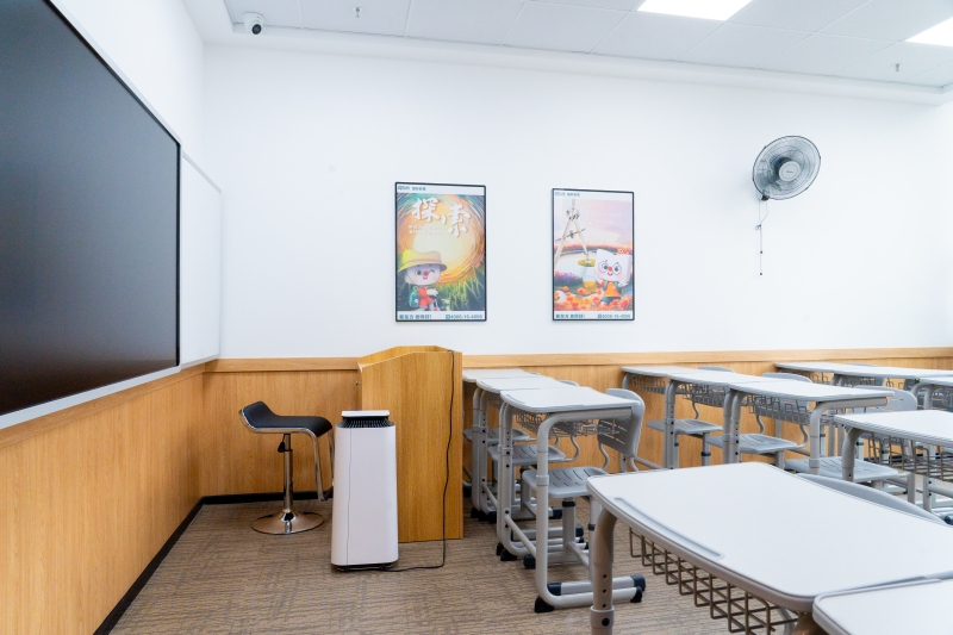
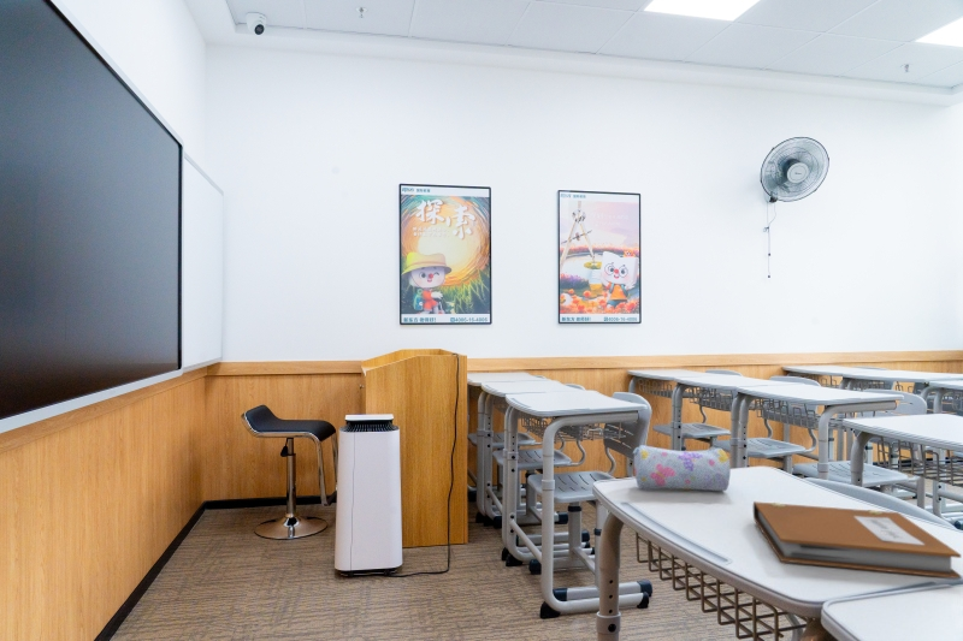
+ notebook (846, 534)
+ pencil case (680, 467)
